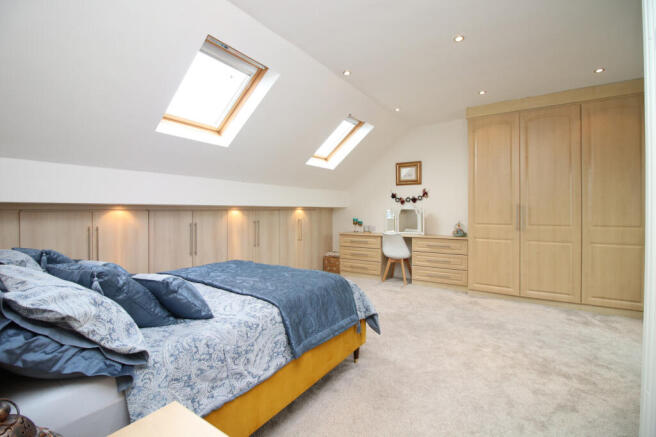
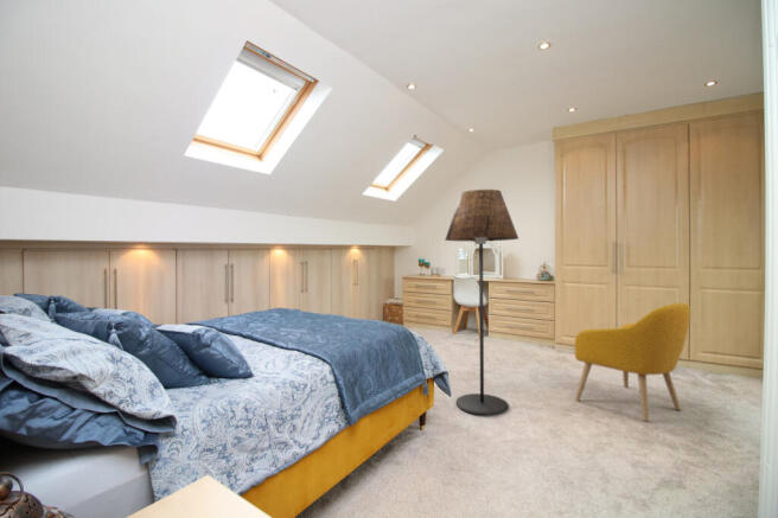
+ armchair (636, 352)
+ floor lamp (480, 299)
